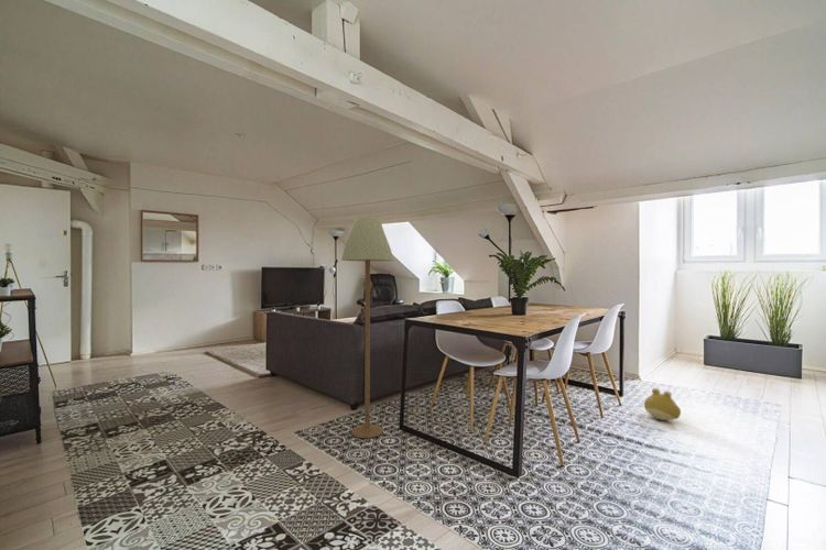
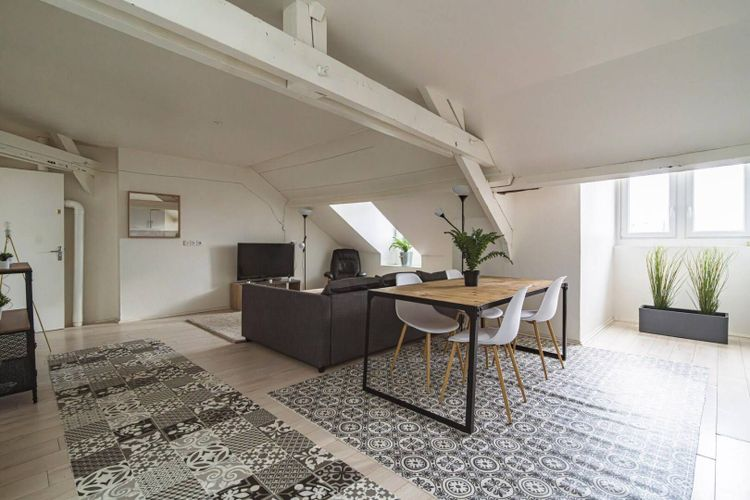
- floor lamp (367, 326)
- plush toy (661, 404)
